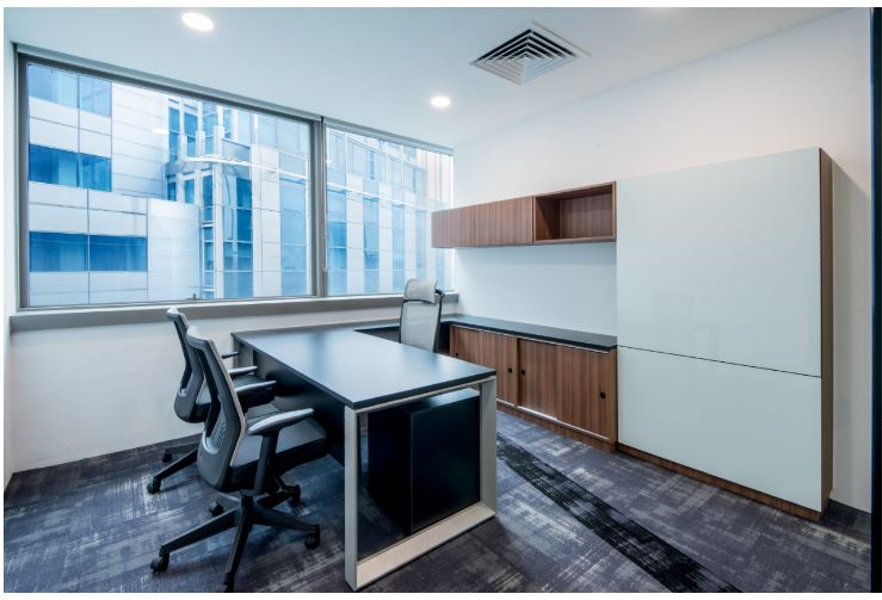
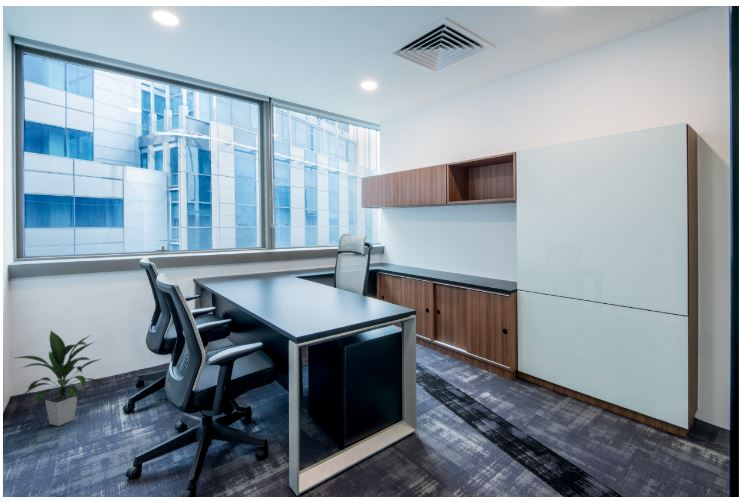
+ indoor plant (65, 376)
